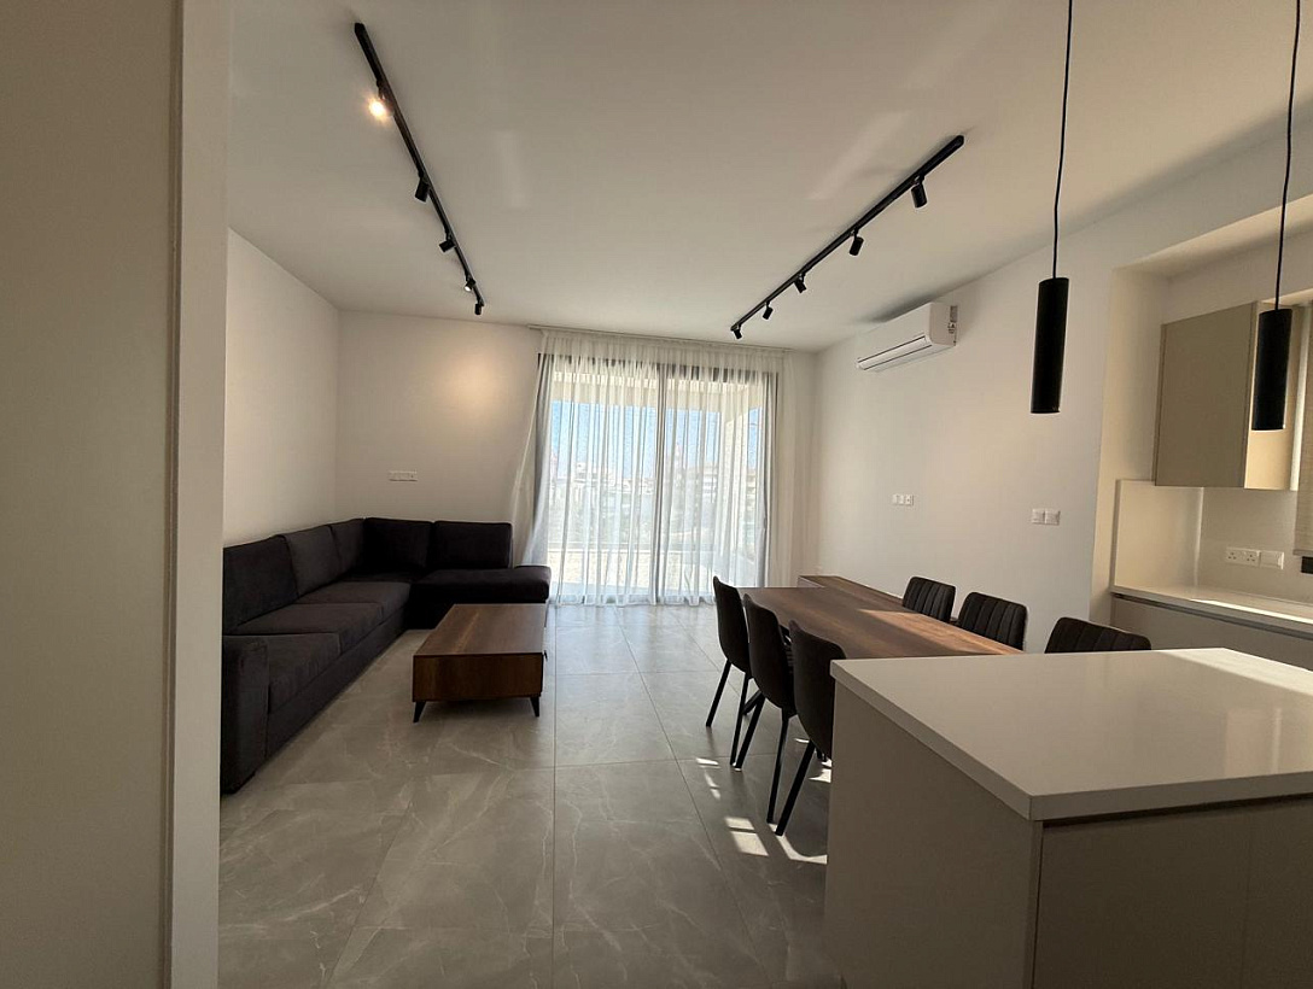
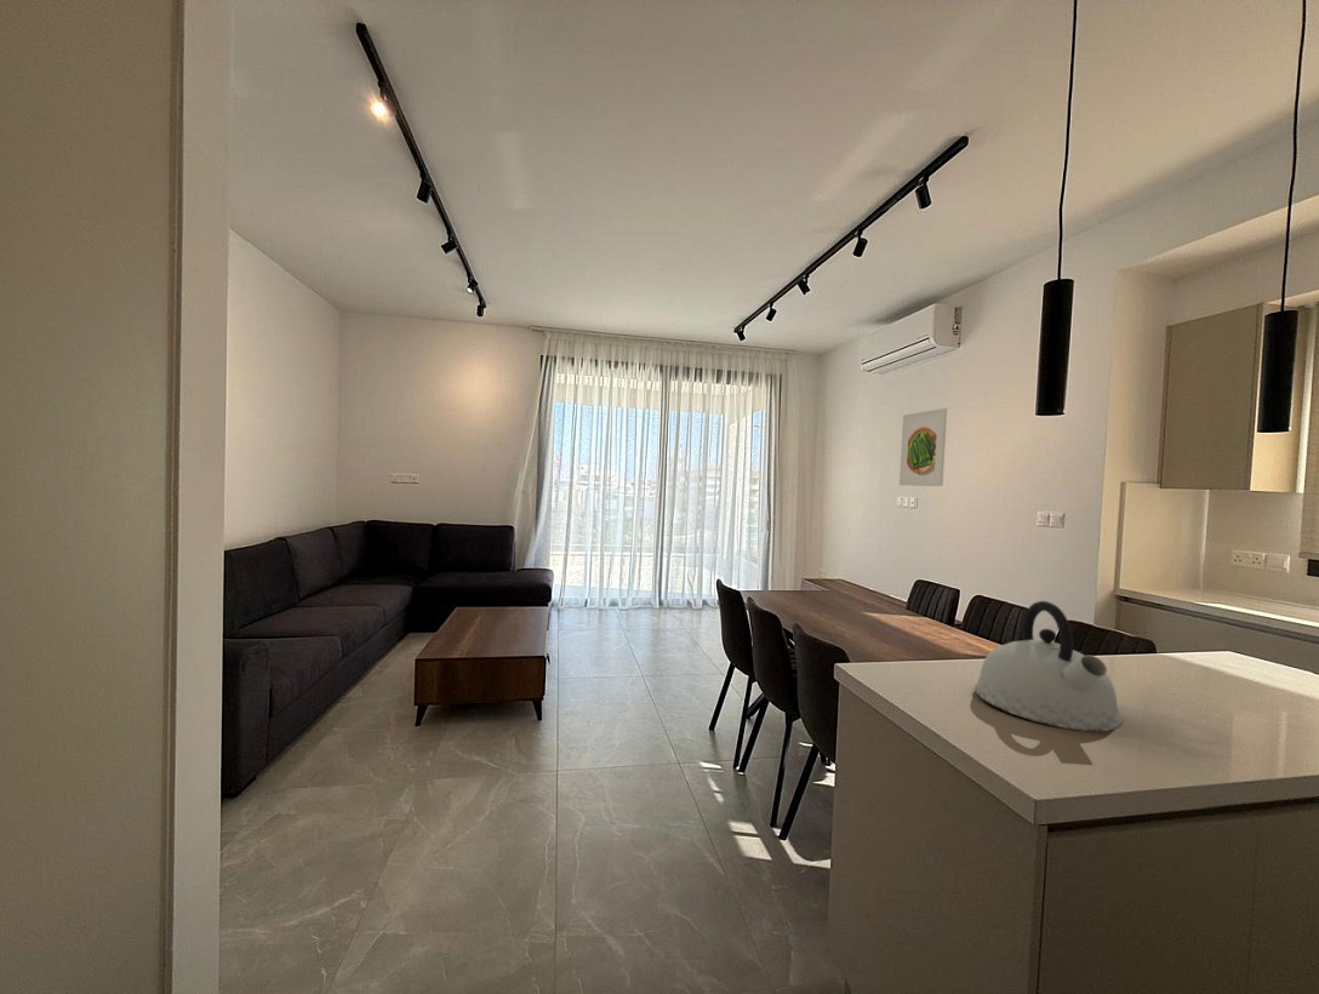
+ kettle (1050, 655)
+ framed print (921, 449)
